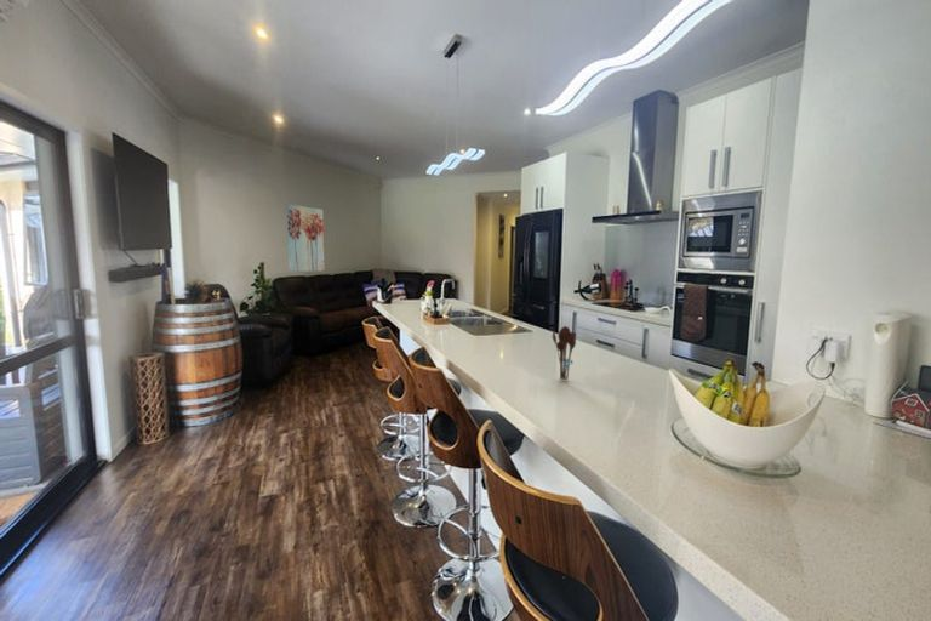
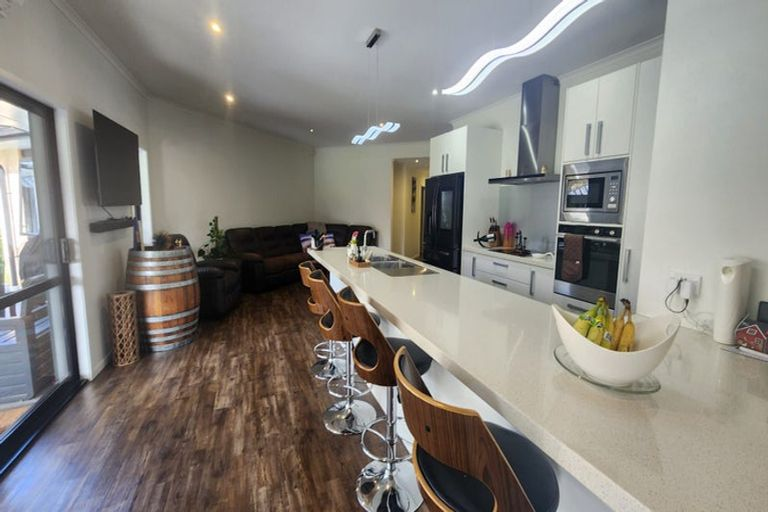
- utensil holder (564, 352)
- wall art (307, 239)
